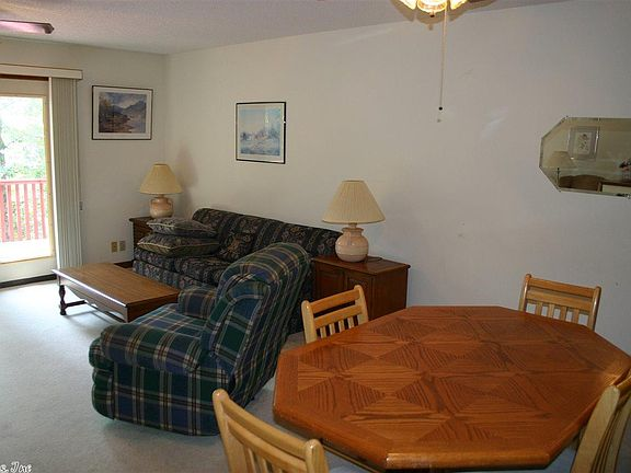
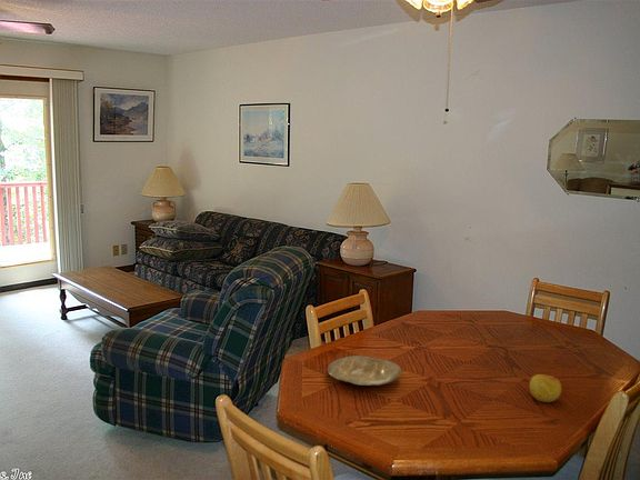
+ apple (544, 387)
+ plate (362, 373)
